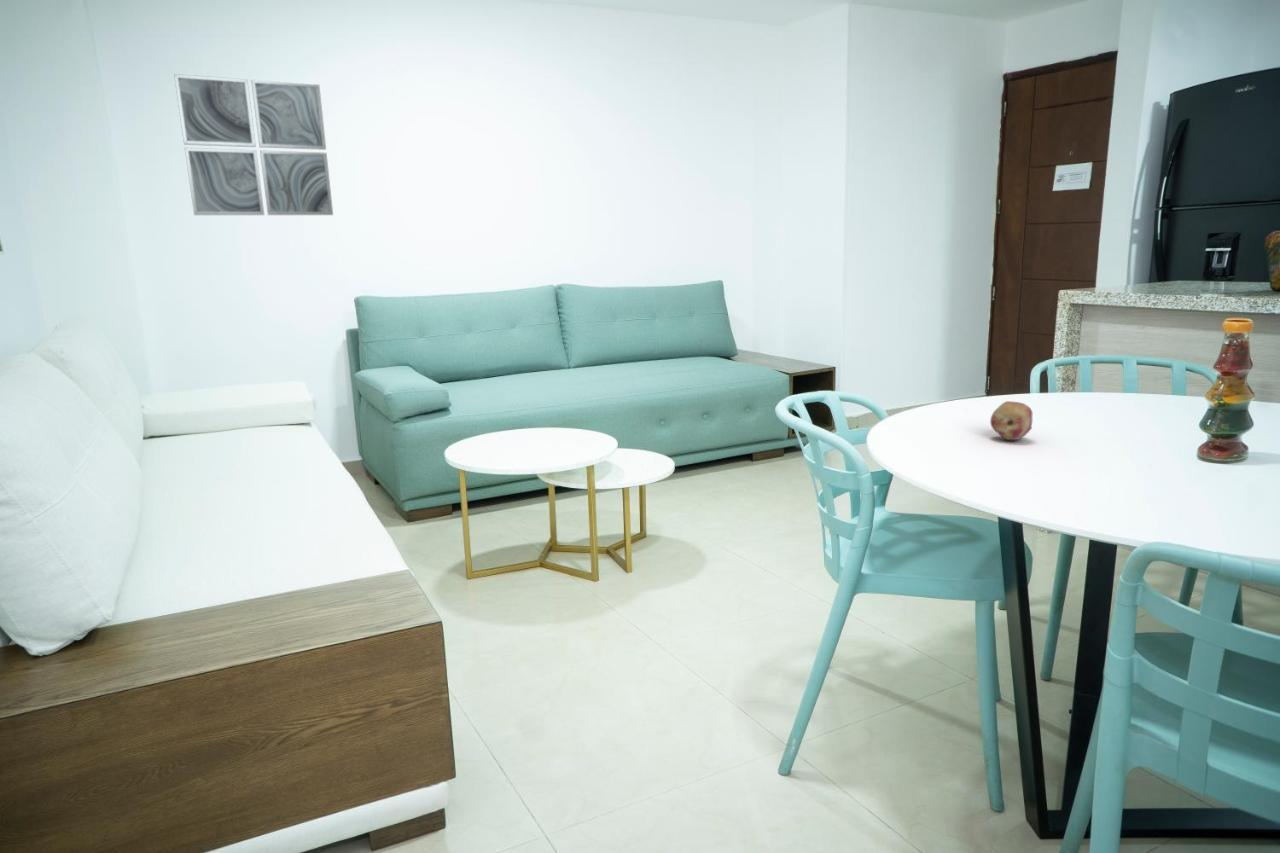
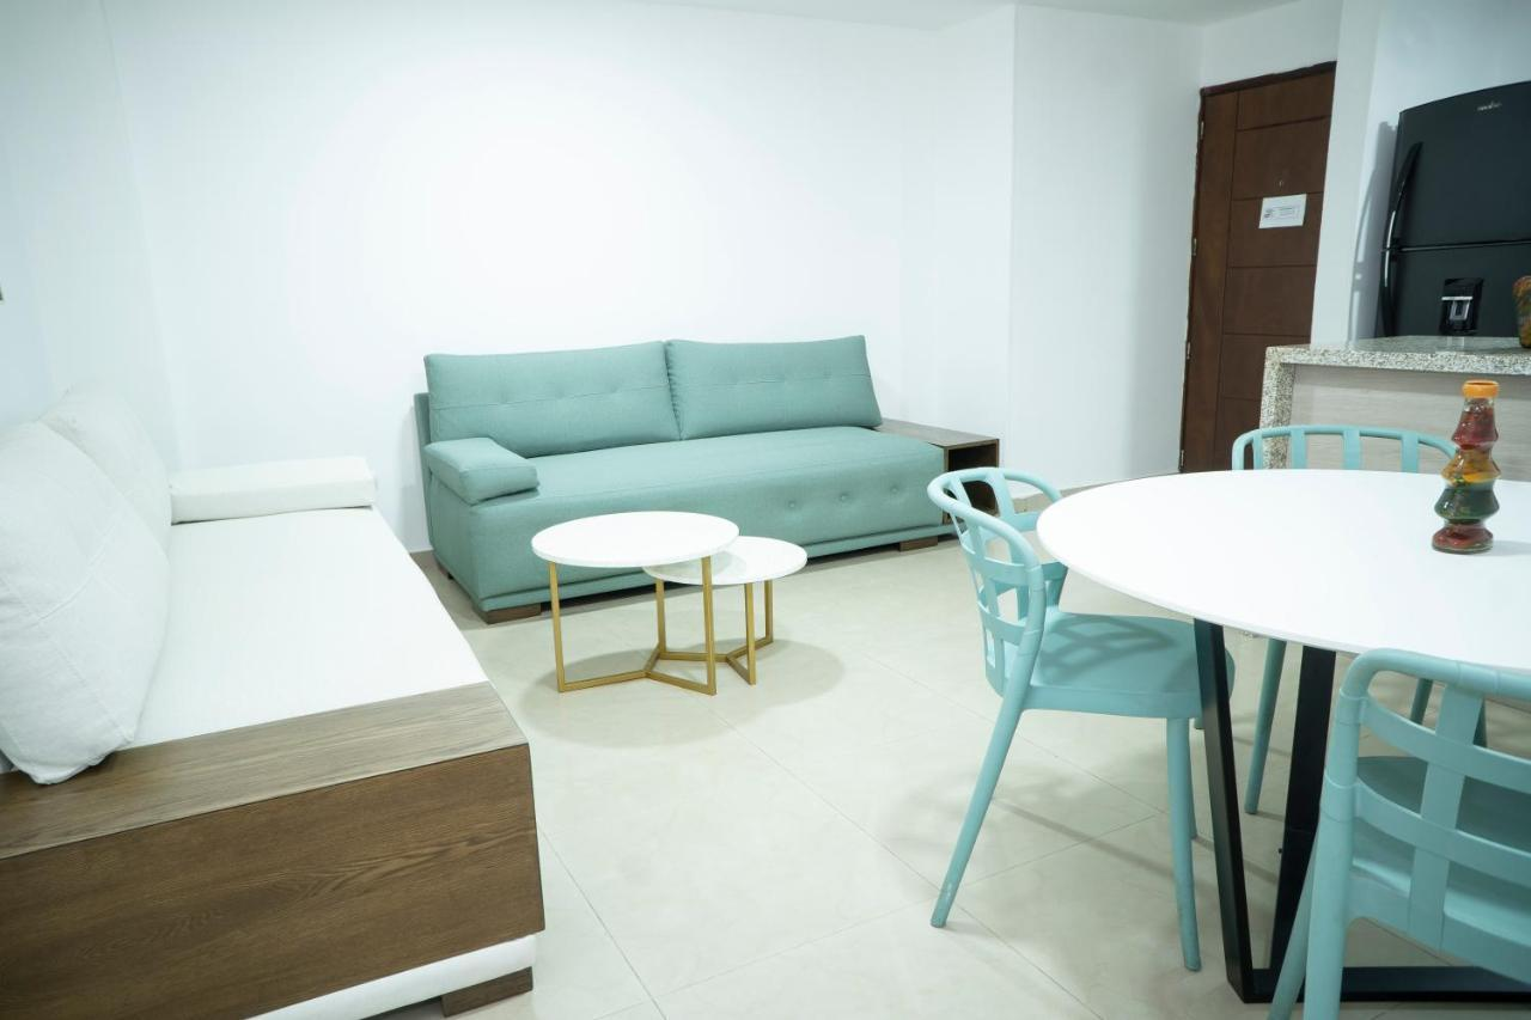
- wall art (259, 146)
- fruit (1012, 420)
